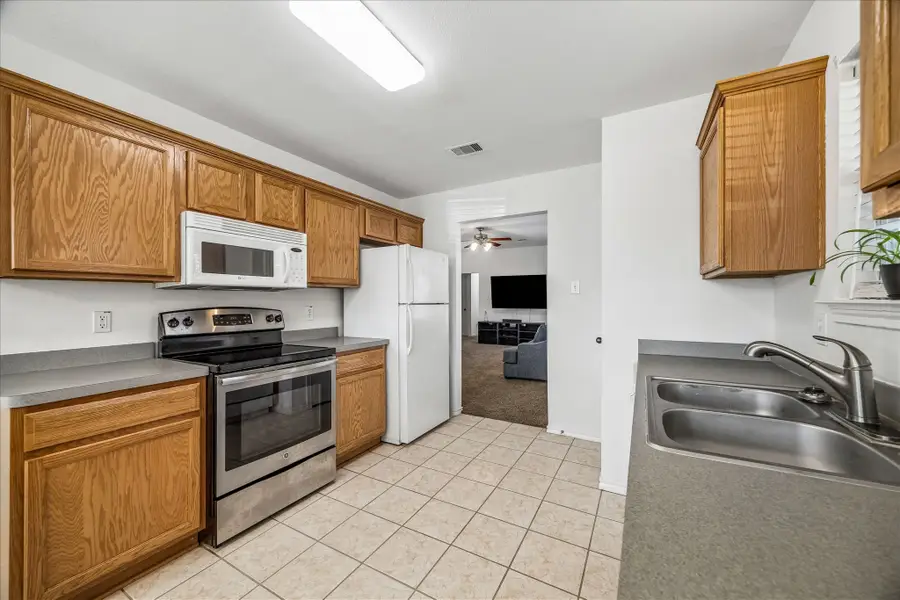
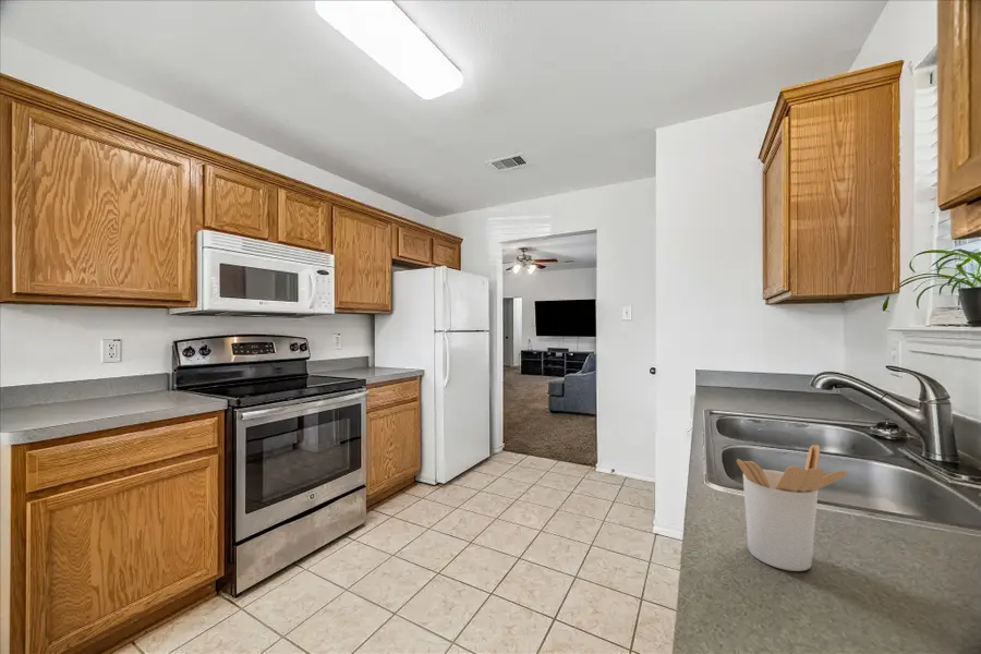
+ utensil holder (789, 506)
